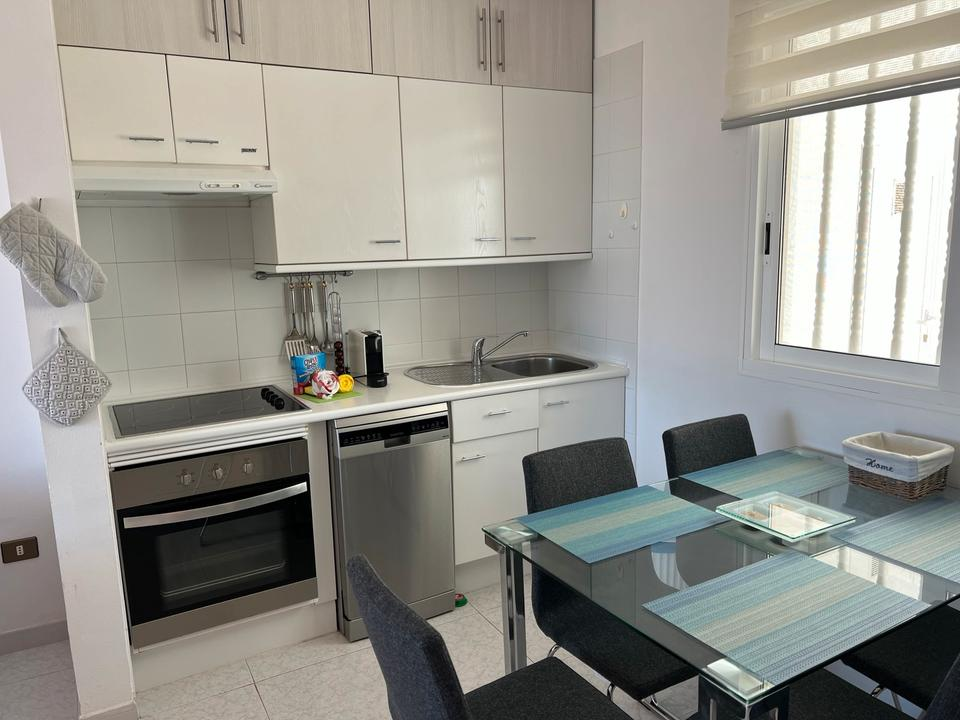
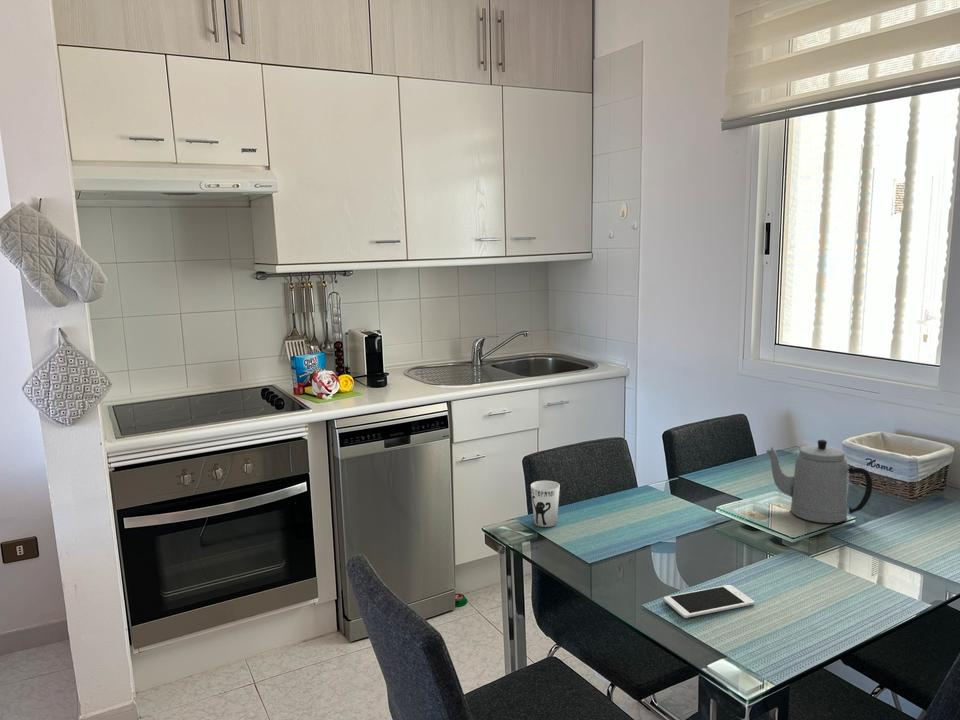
+ teapot (816, 476)
+ cup (545, 504)
+ cell phone (708, 600)
